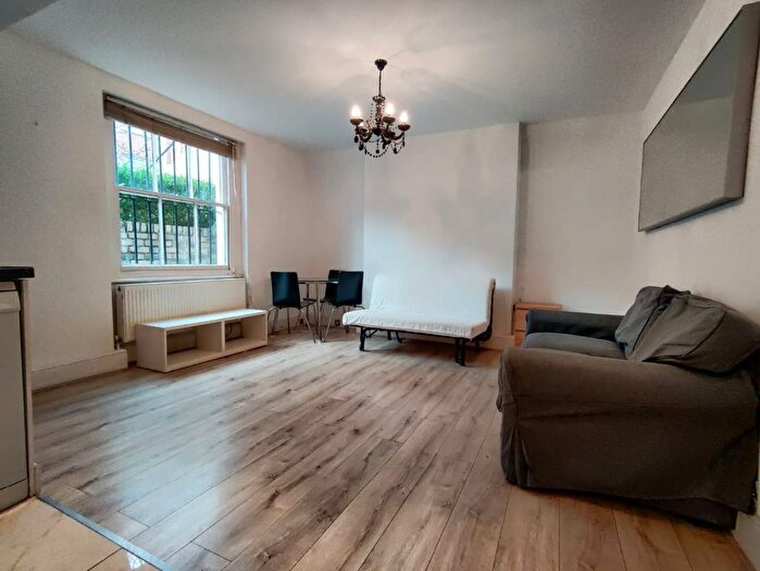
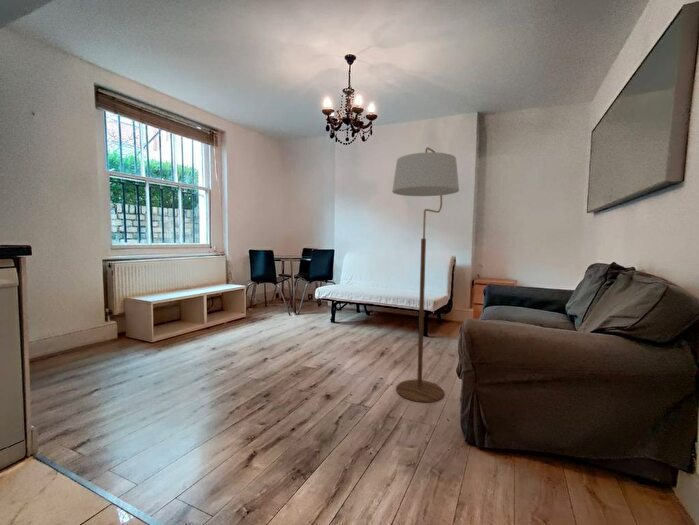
+ floor lamp (424, 271)
